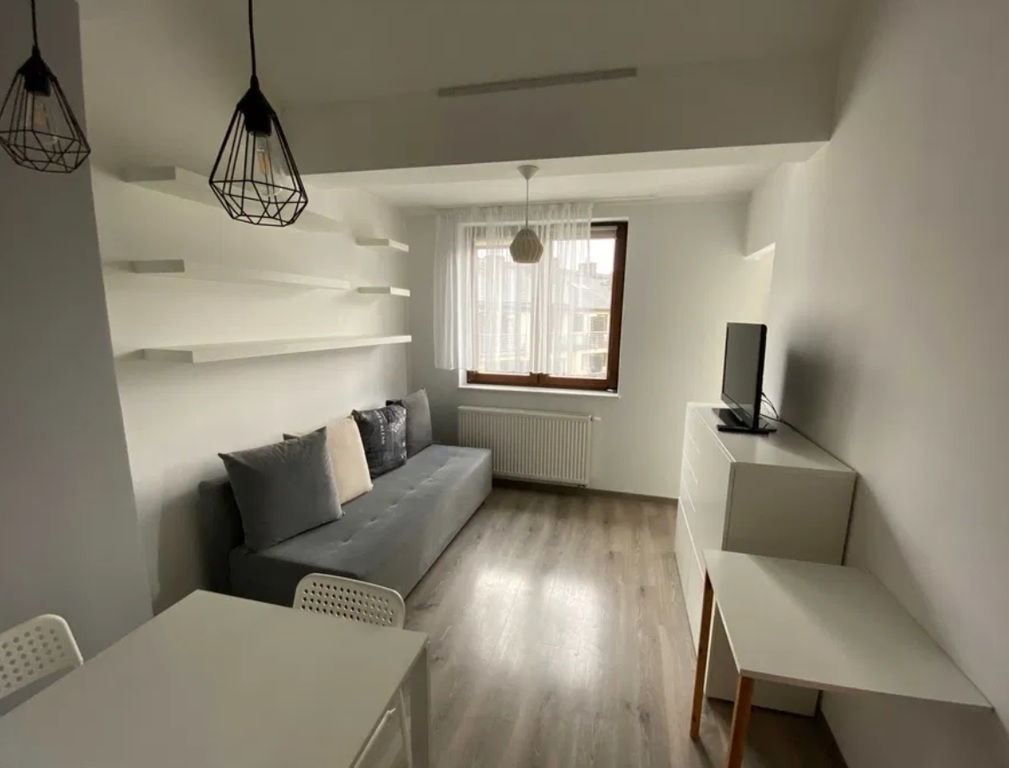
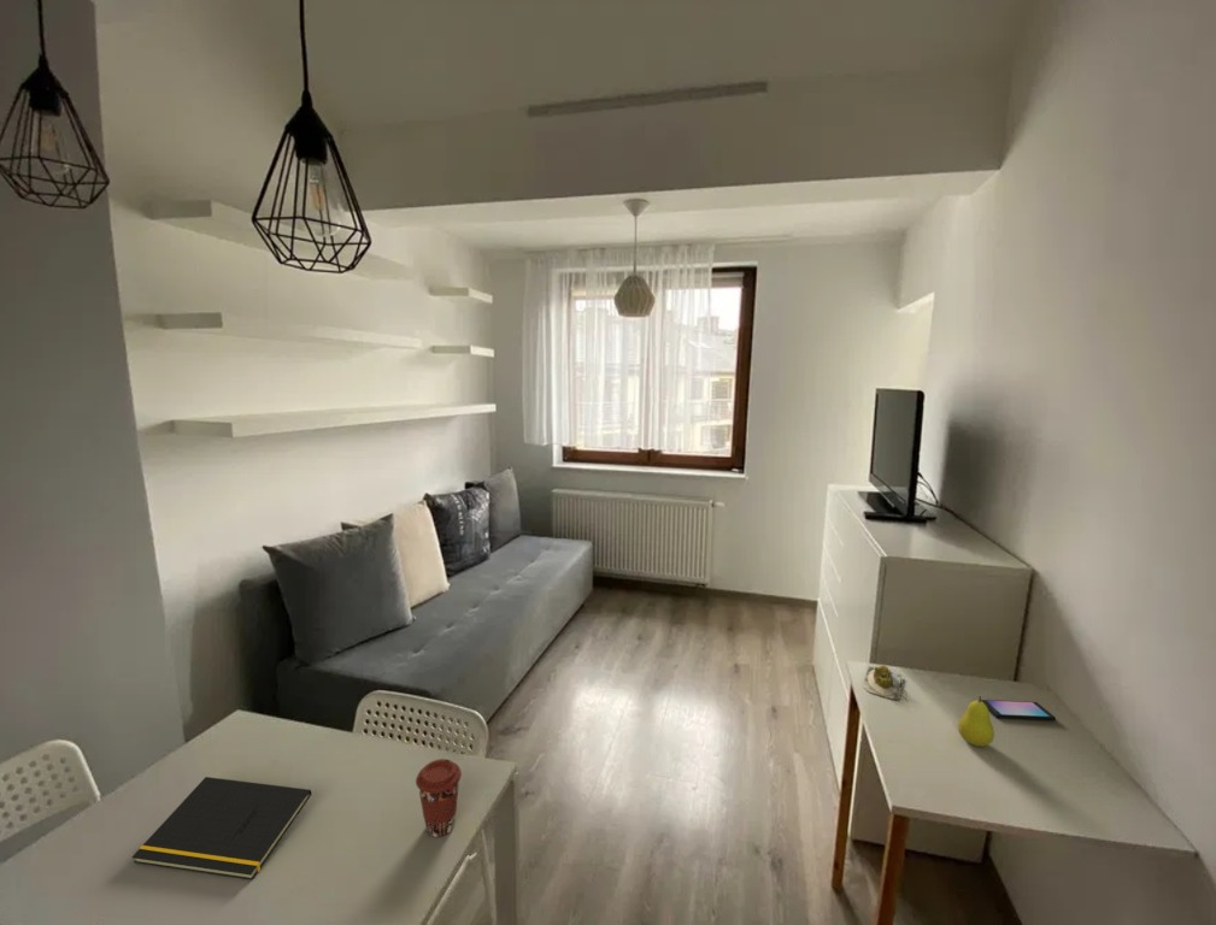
+ coffee cup (439, 797)
+ smartphone (1016, 709)
+ fruit (976, 718)
+ succulent plant (883, 677)
+ notepad (227, 824)
